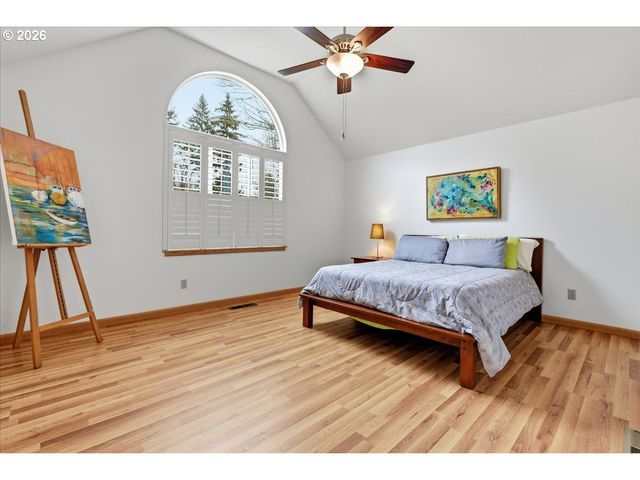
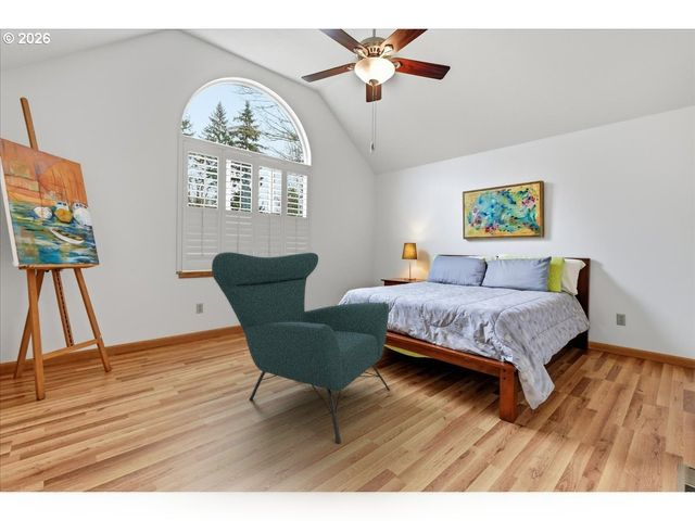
+ chair (308, 325)
